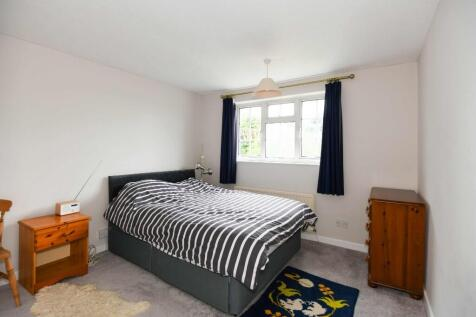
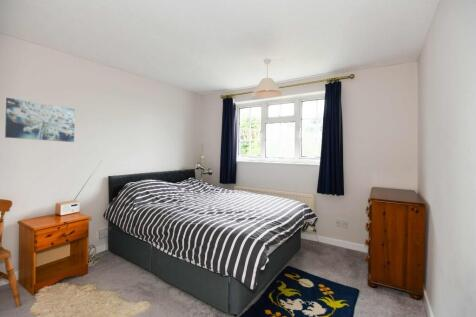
+ wall art (43, 122)
